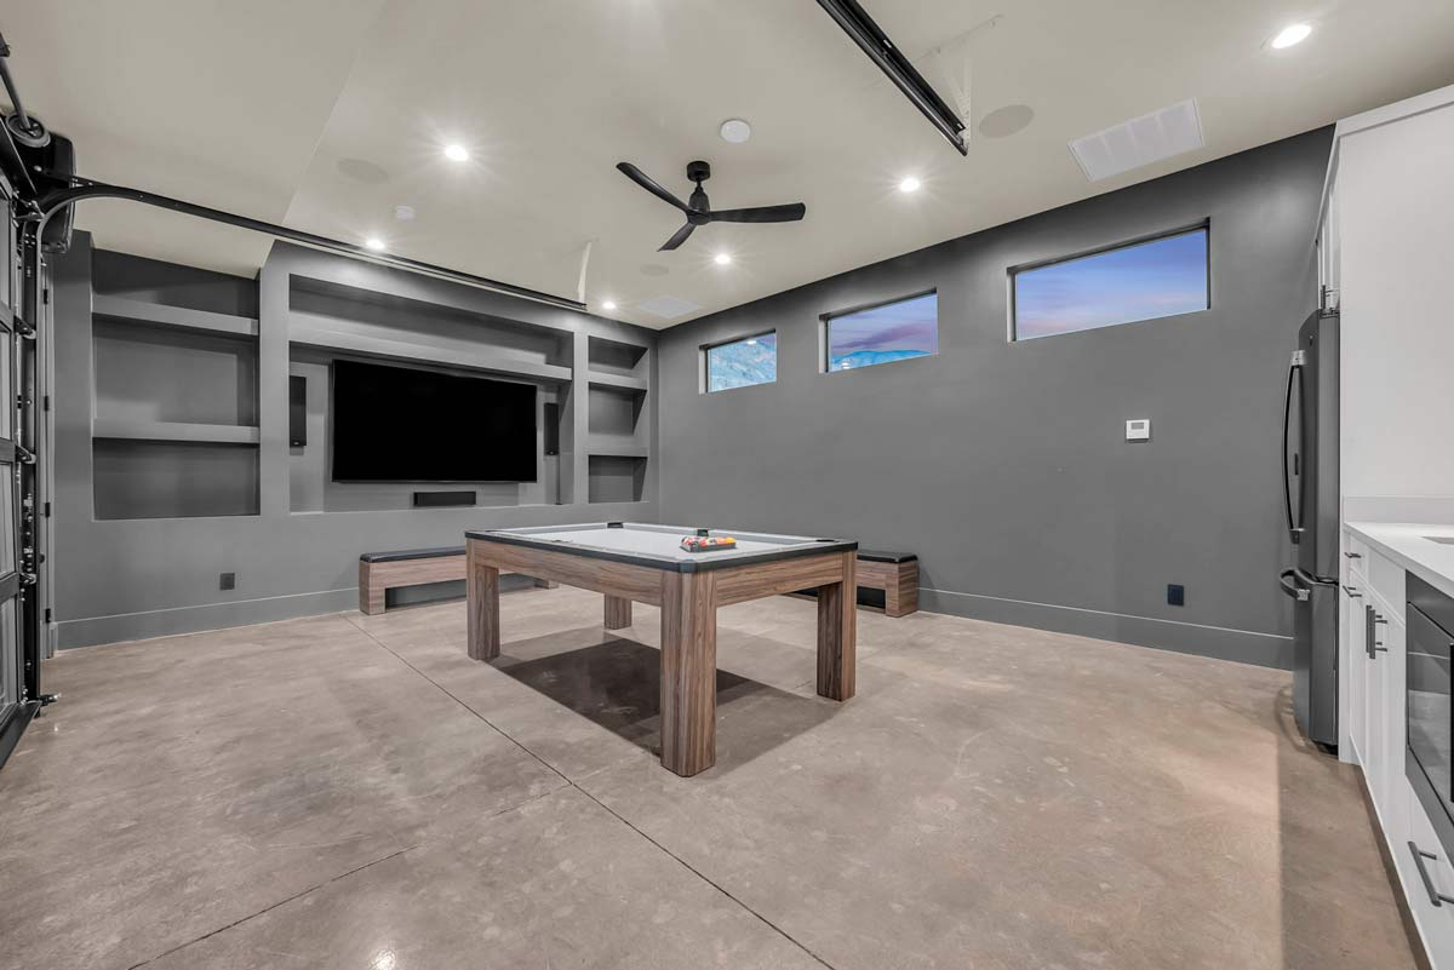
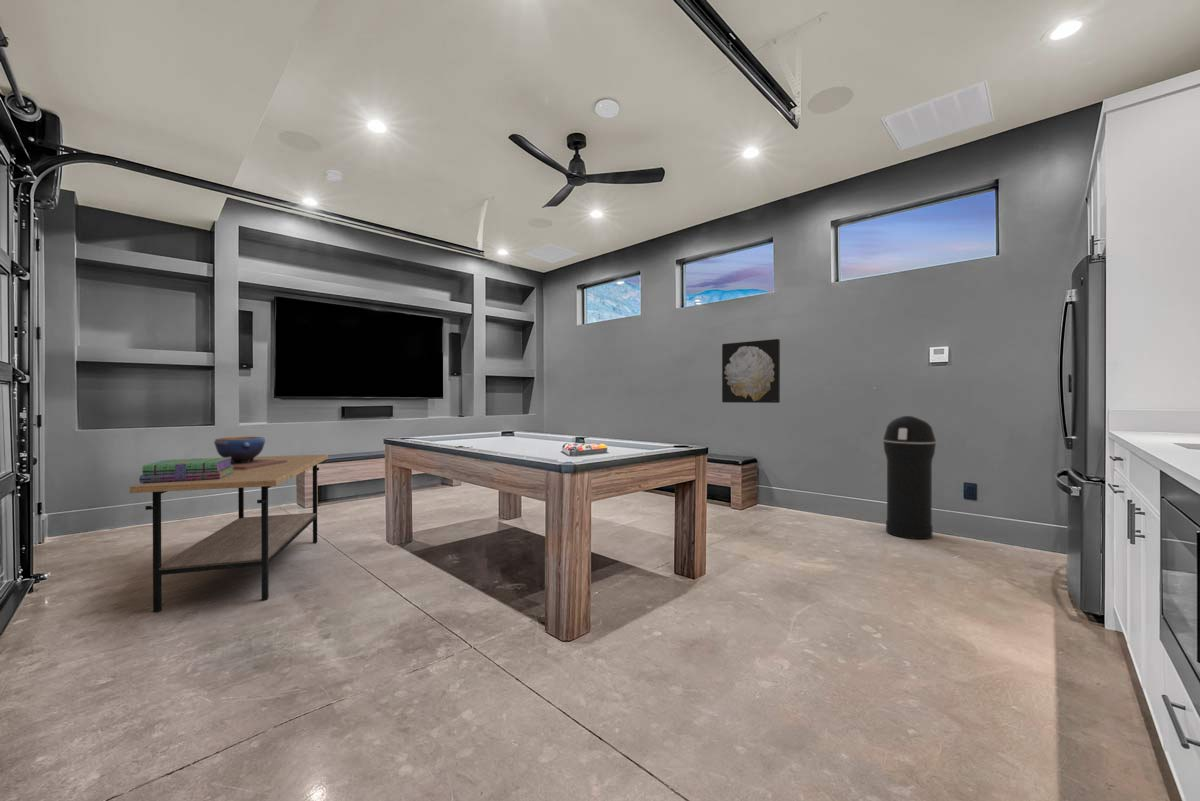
+ stack of books (189, 468)
+ decorative bowl (240, 451)
+ trash can (908, 474)
+ coffee table (251, 518)
+ wall art (749, 372)
